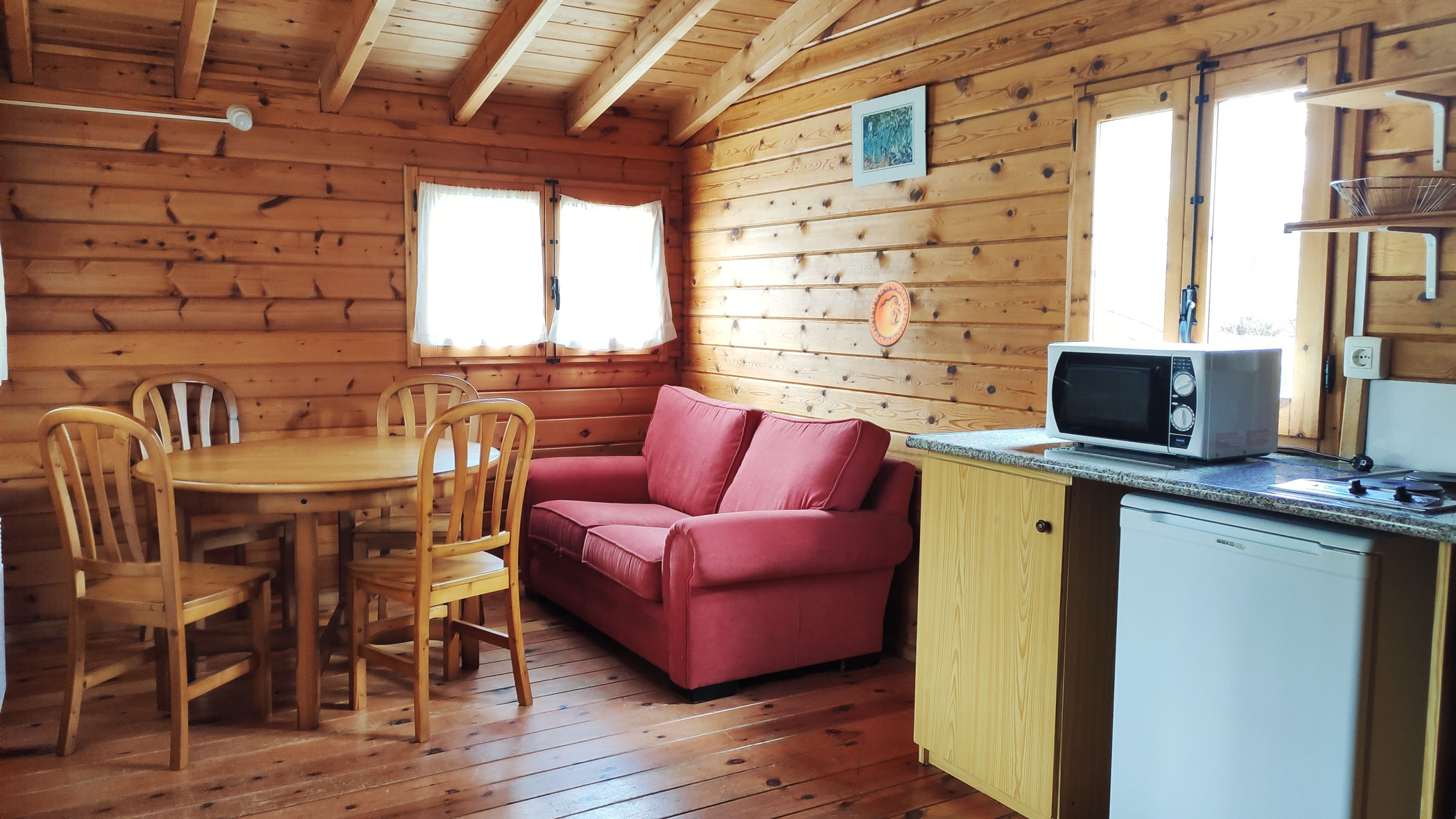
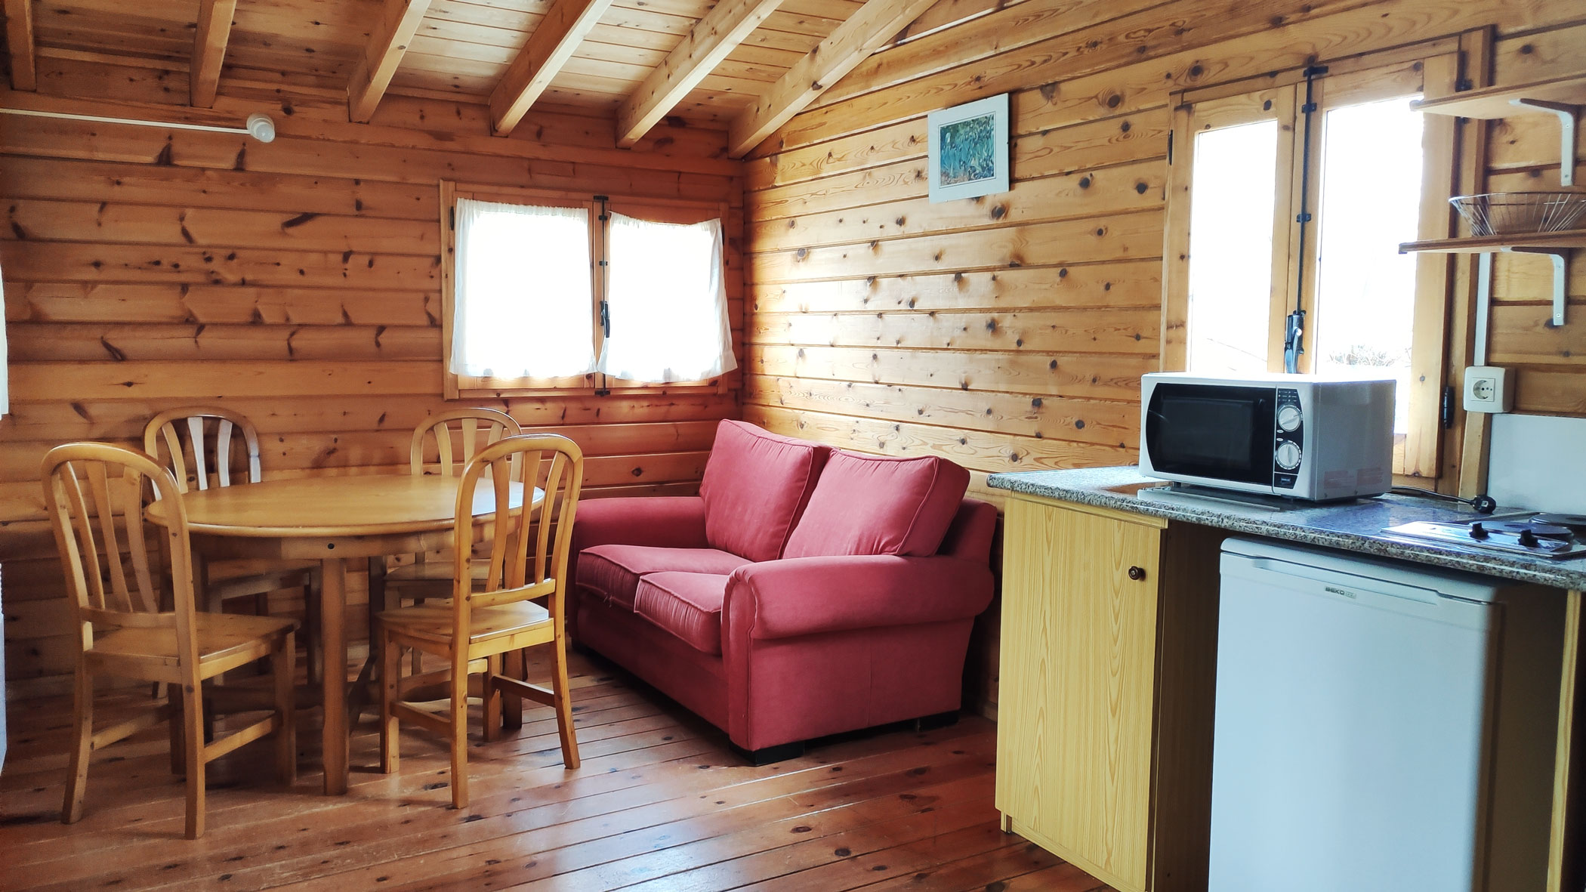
- decorative plate (890, 313)
